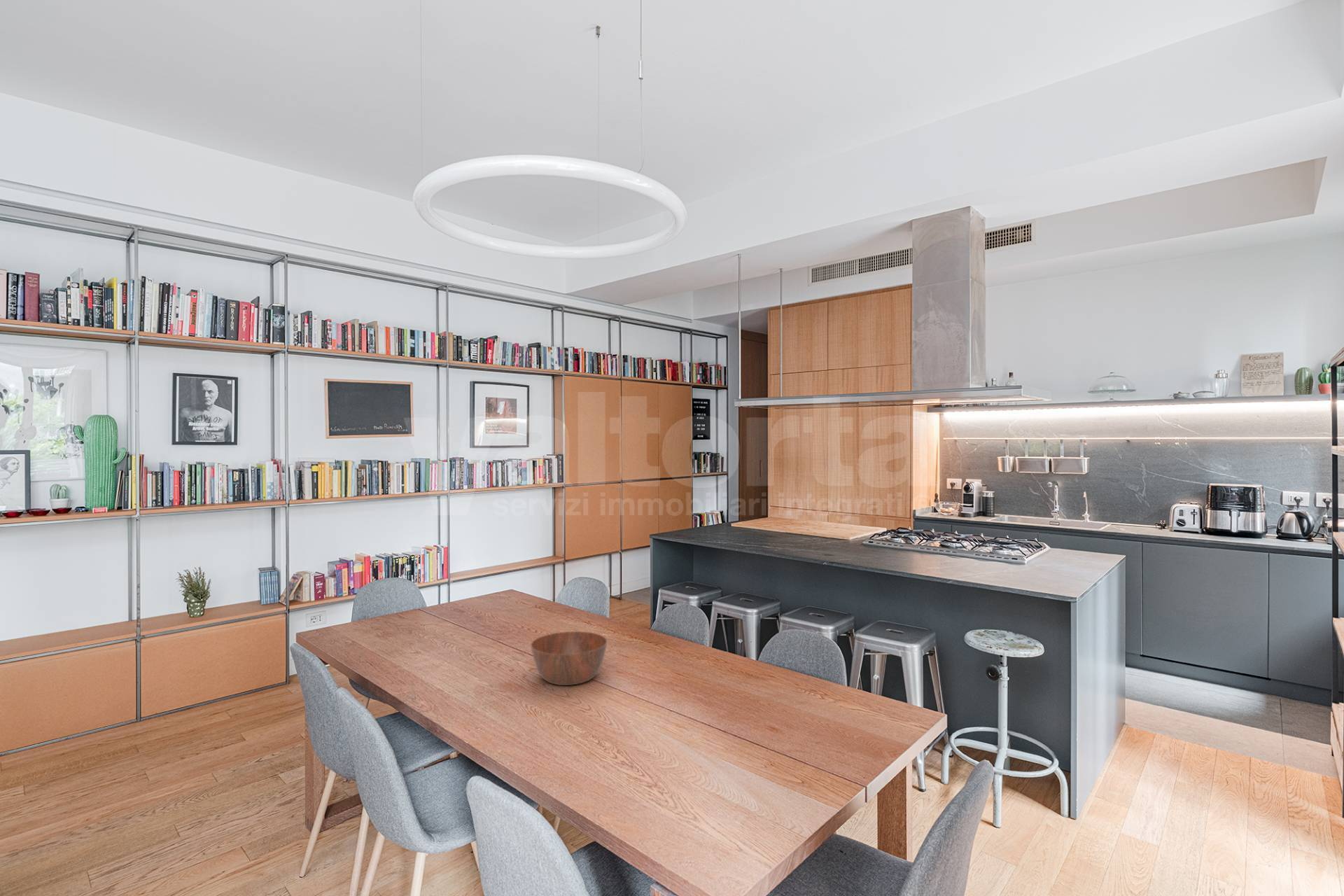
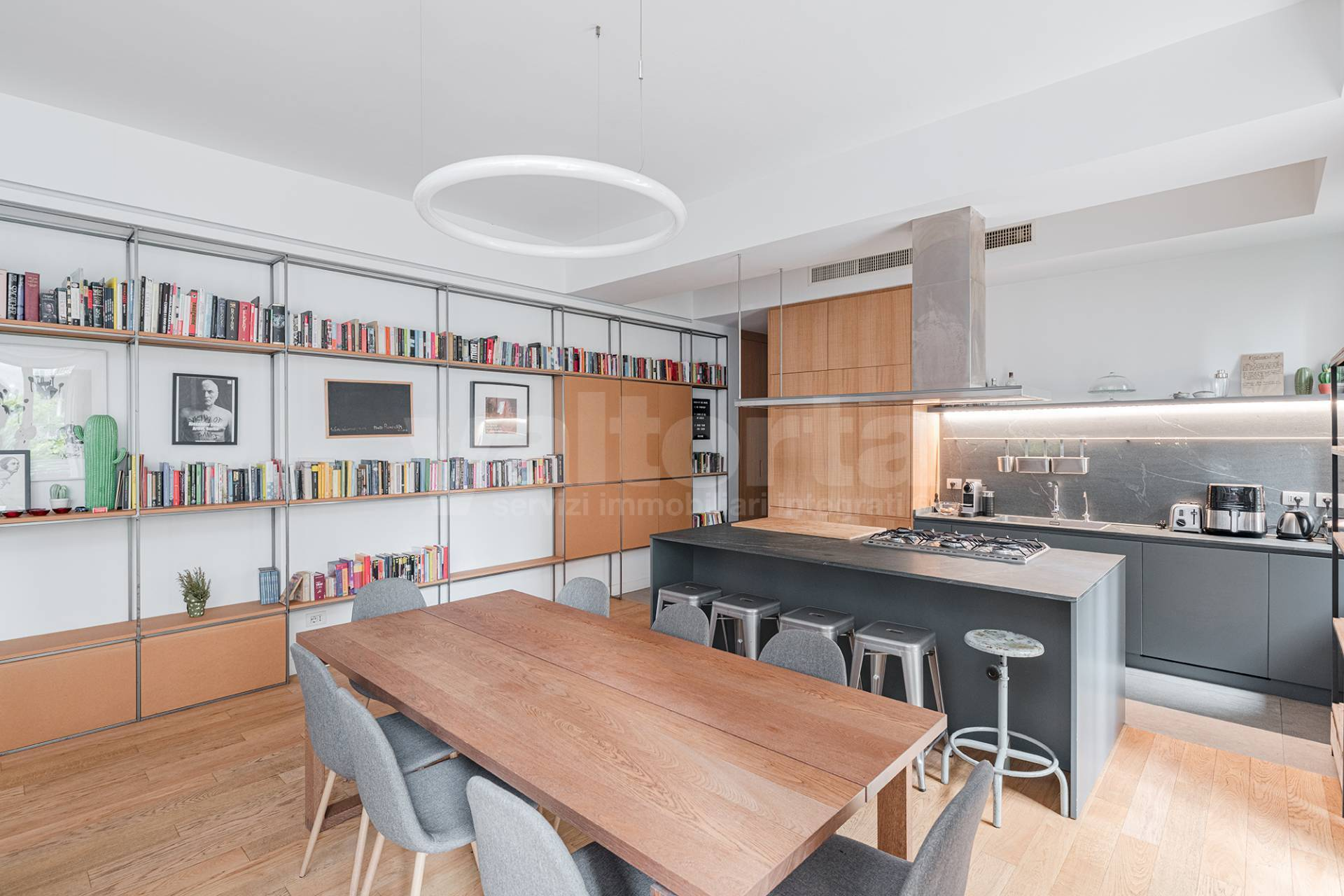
- bowl (569, 659)
